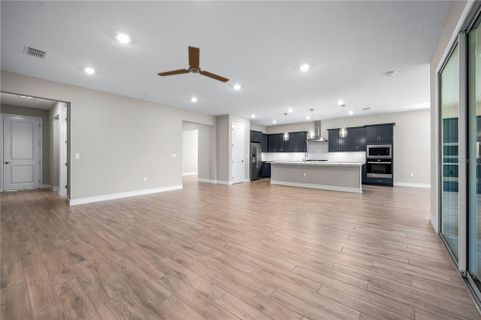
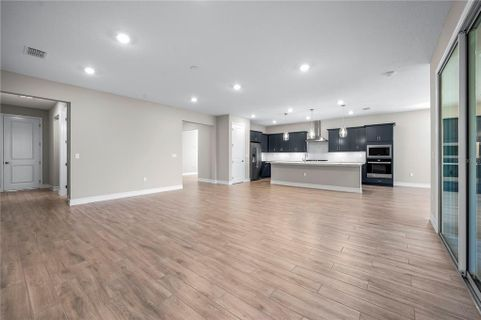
- ceiling fan (194, 57)
